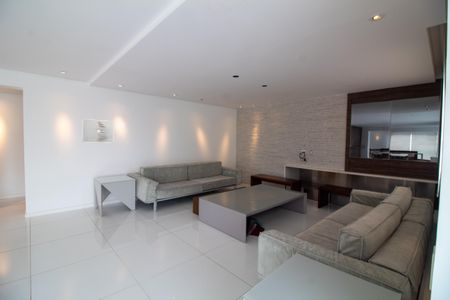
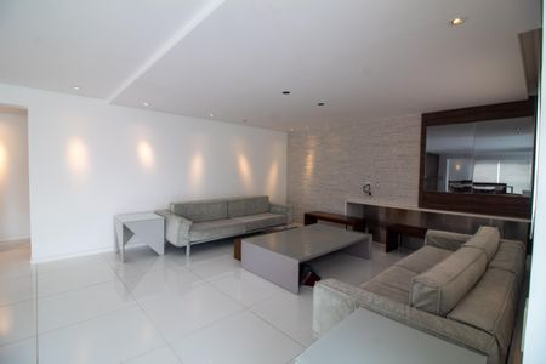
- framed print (98, 131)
